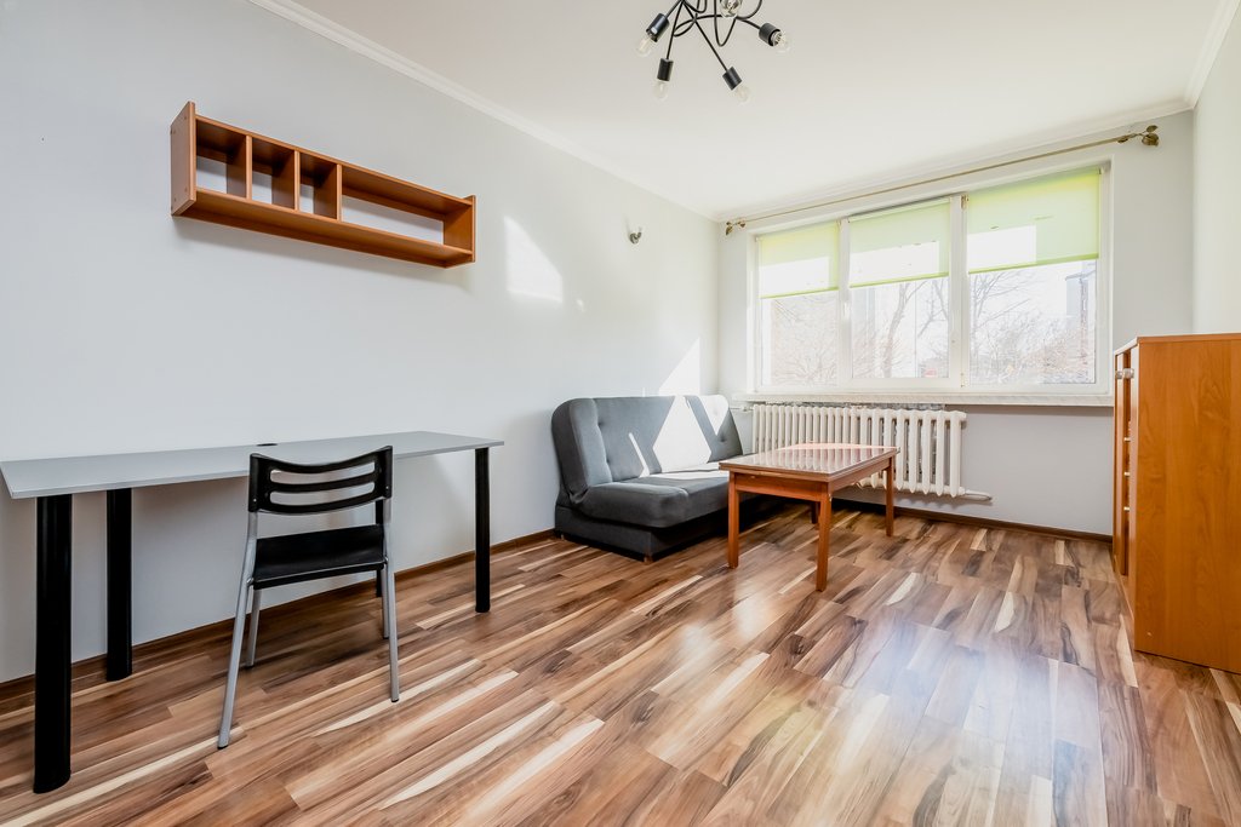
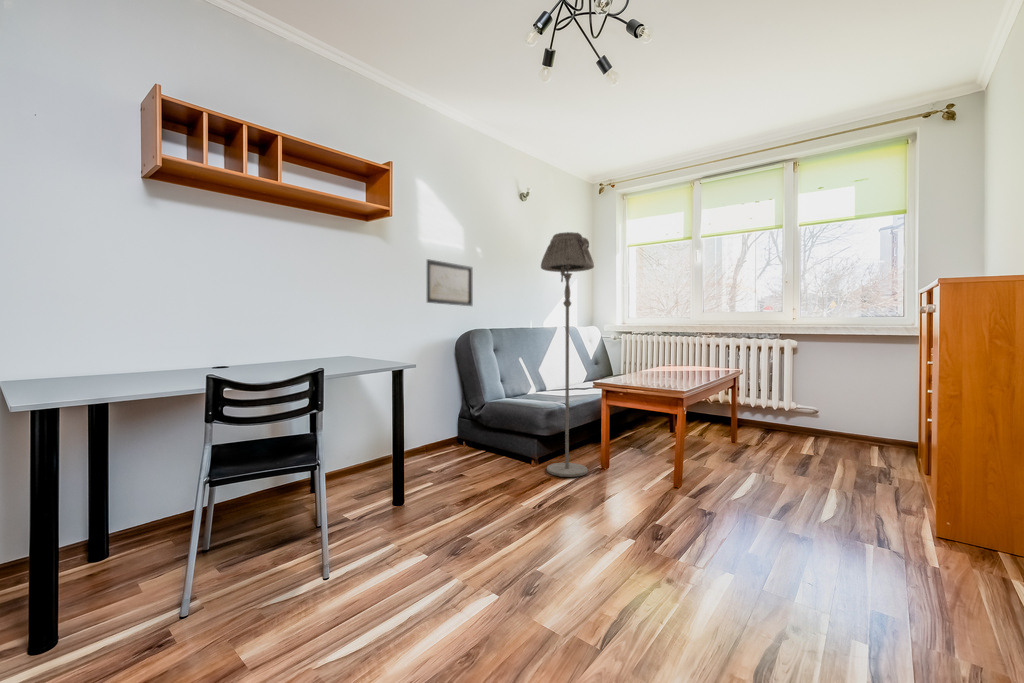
+ floor lamp (567, 353)
+ wall art (450, 283)
